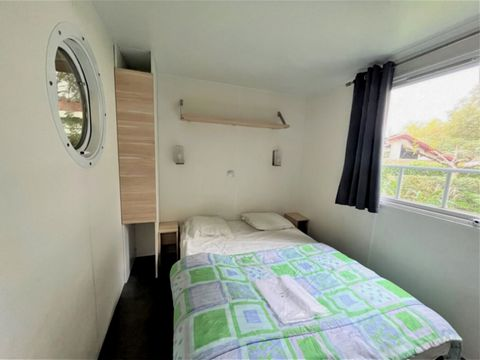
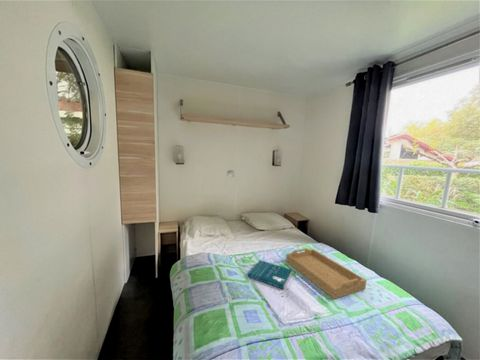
+ serving tray (321, 268)
+ book (270, 273)
